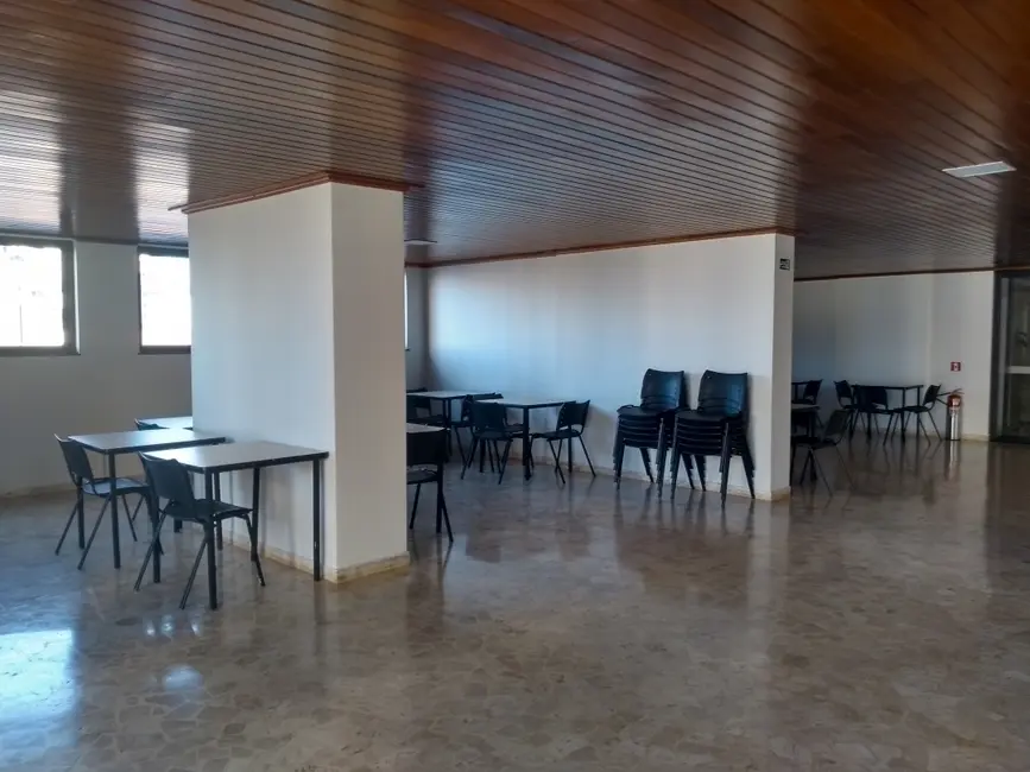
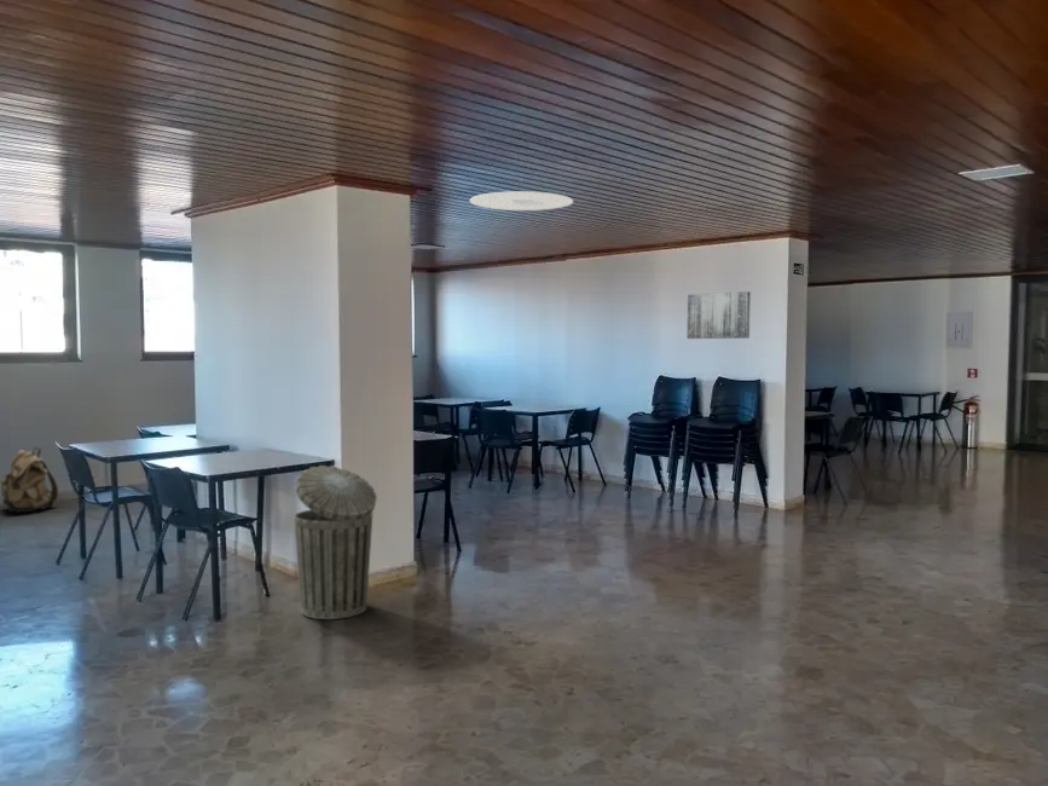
+ backpack (27, 478)
+ wall art (959, 330)
+ ceiling light (521, 196)
+ trash can (334, 539)
+ wall art (717, 316)
